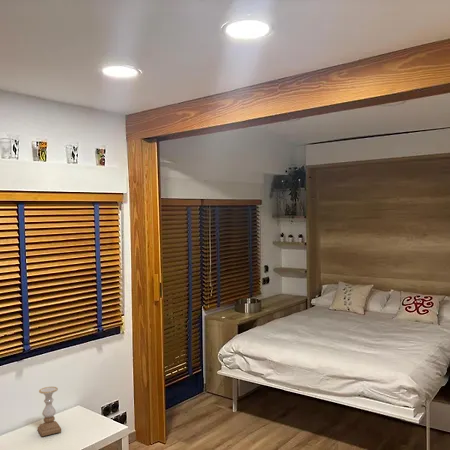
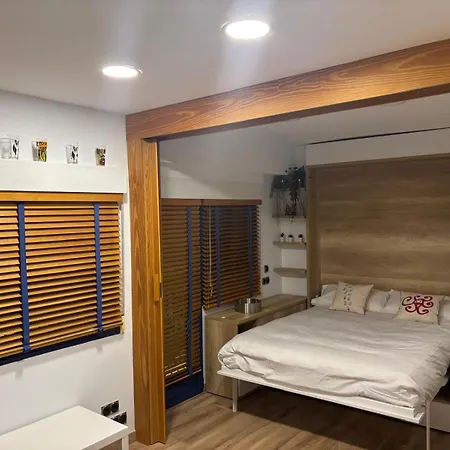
- candle holder (48, 410)
